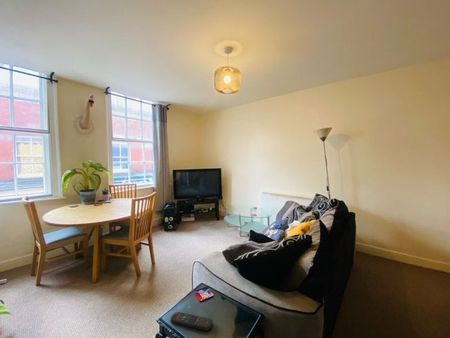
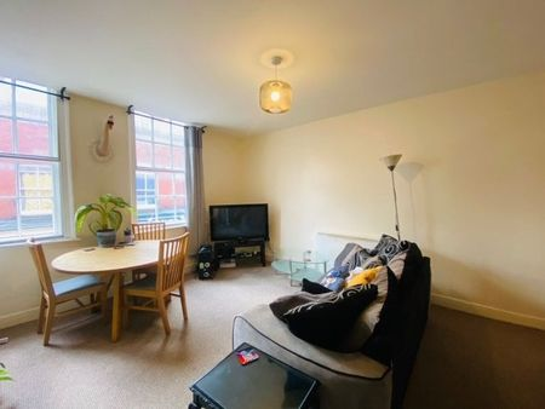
- remote control (191, 320)
